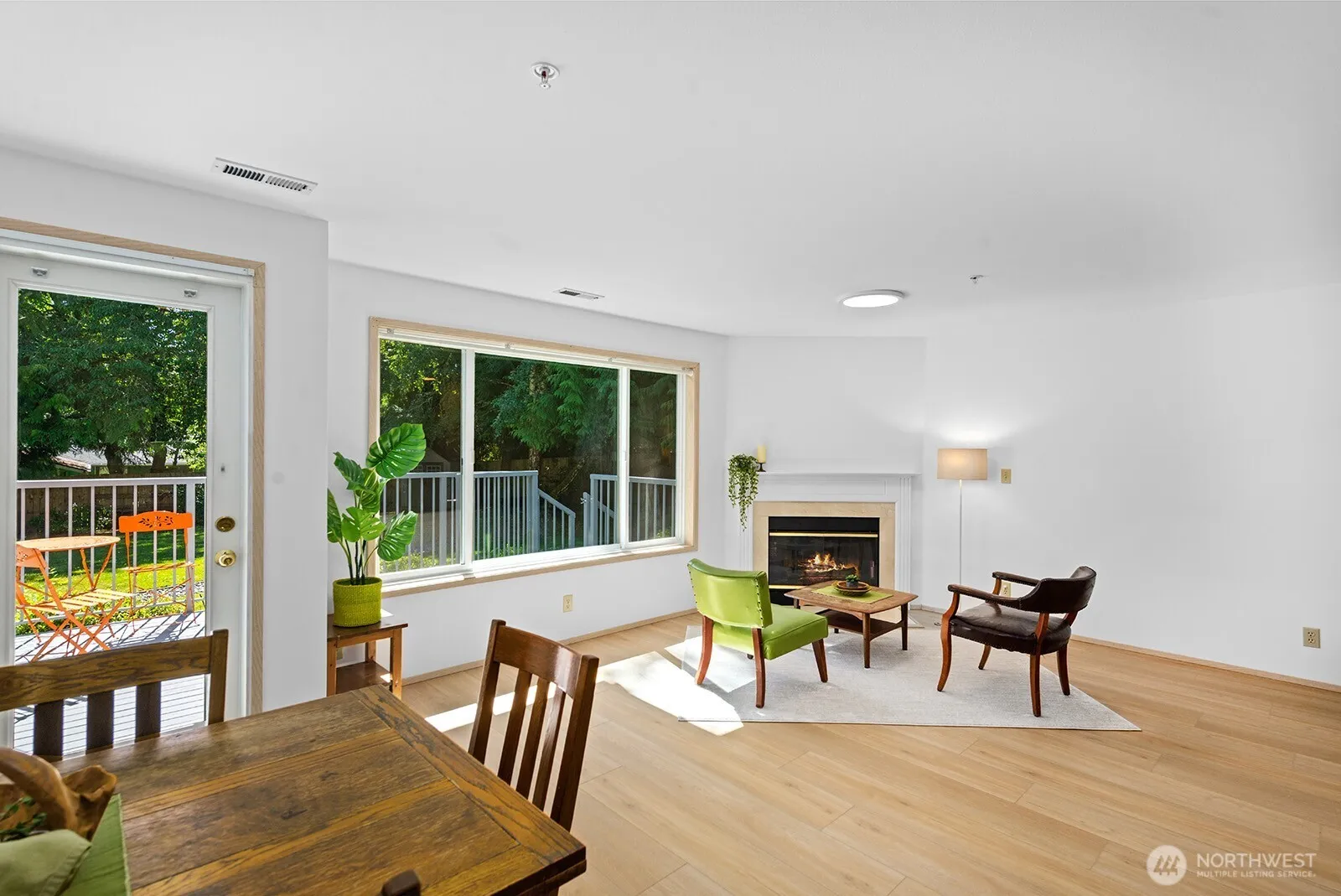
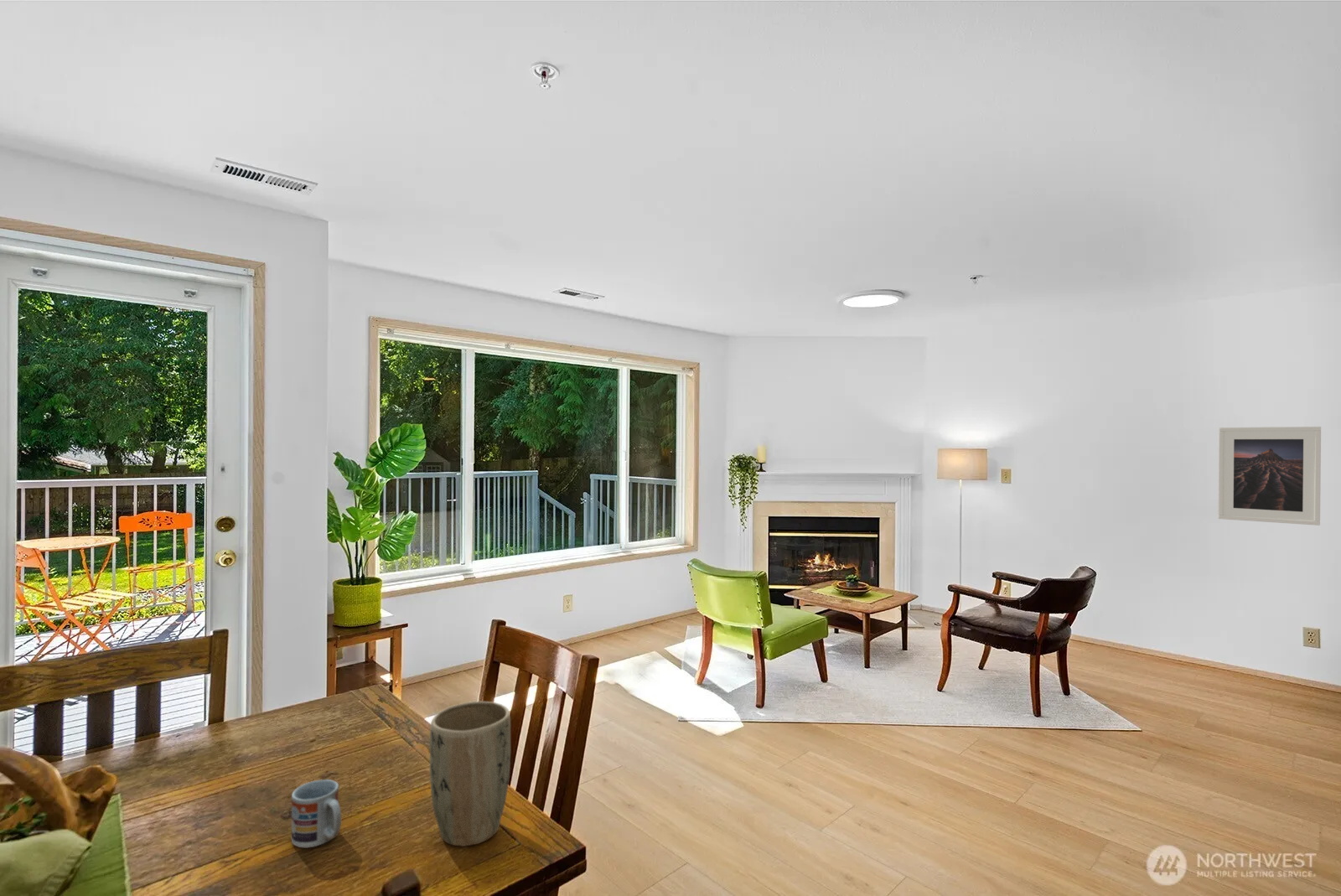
+ cup (320, 814)
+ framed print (1267, 474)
+ plant pot (471, 772)
